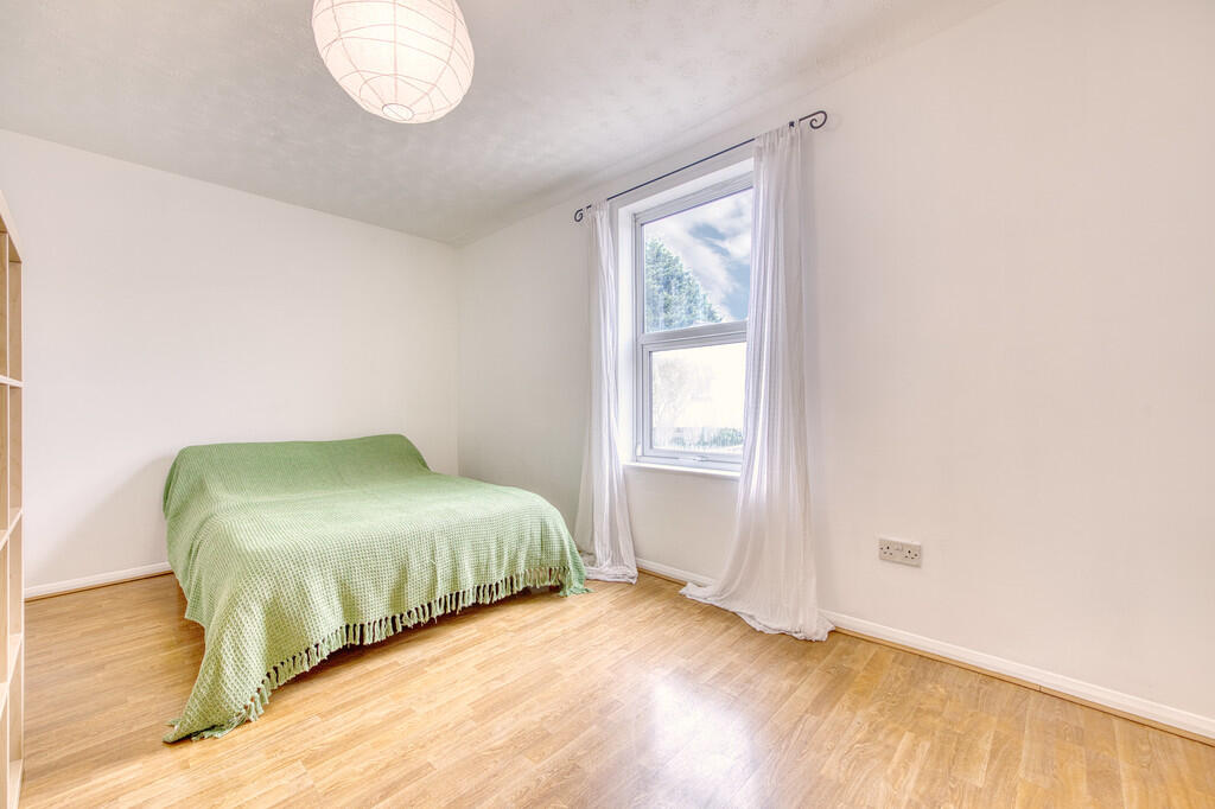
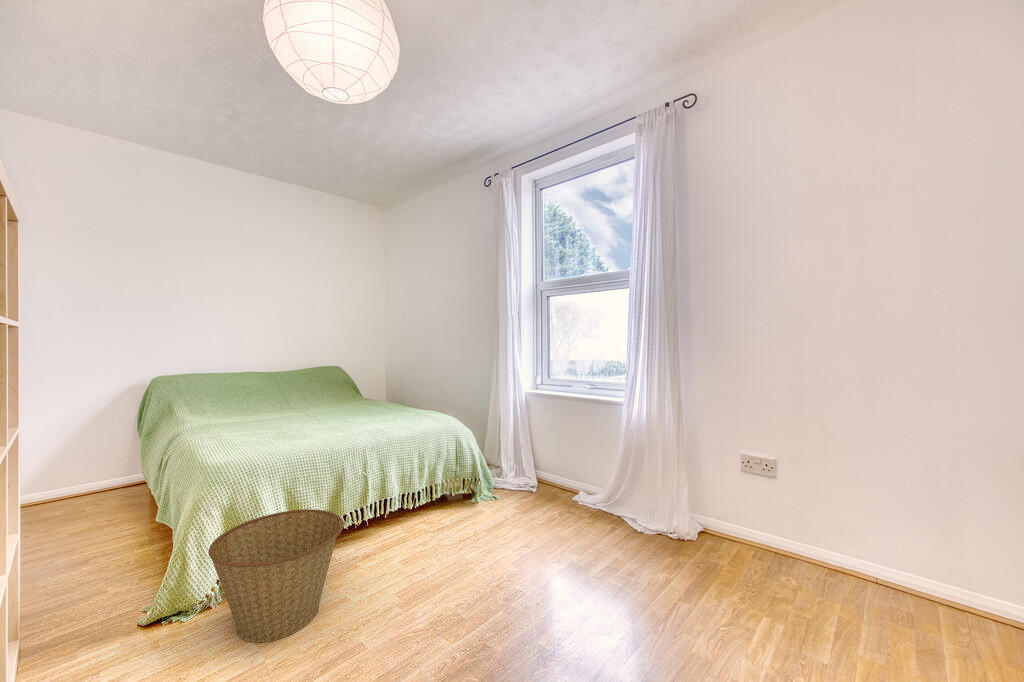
+ basket (281, 574)
